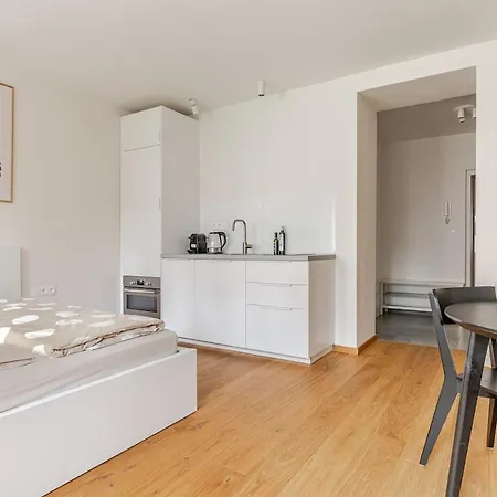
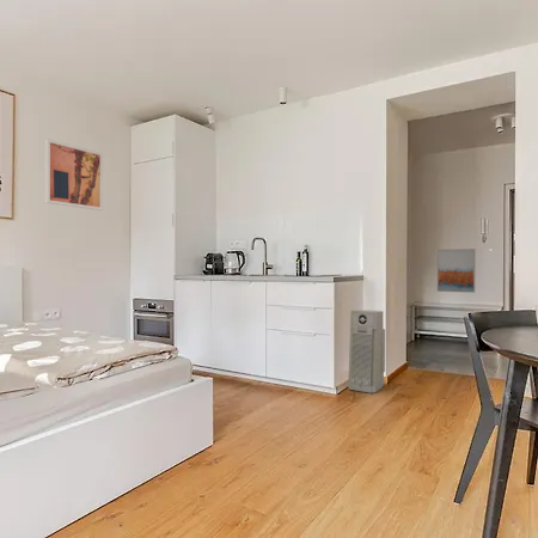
+ wall art (74, 176)
+ air purifier (367, 348)
+ wall art (456, 270)
